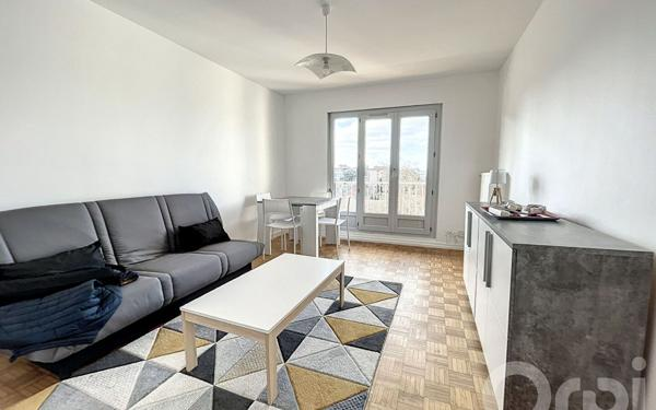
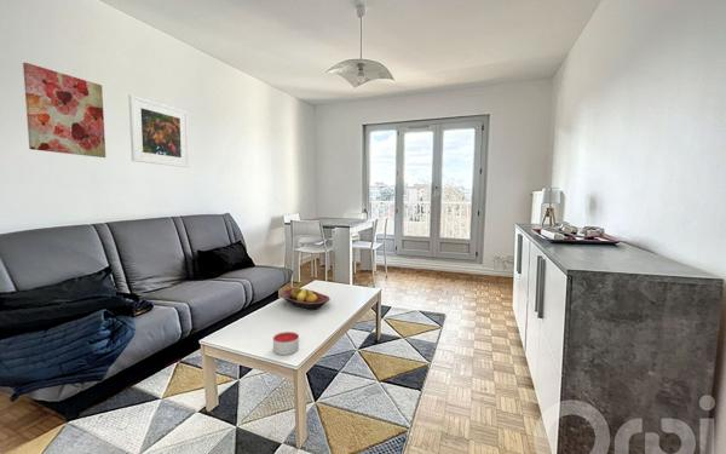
+ wall art (68, 114)
+ fruit bowl (304, 295)
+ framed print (161, 134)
+ candle (286, 341)
